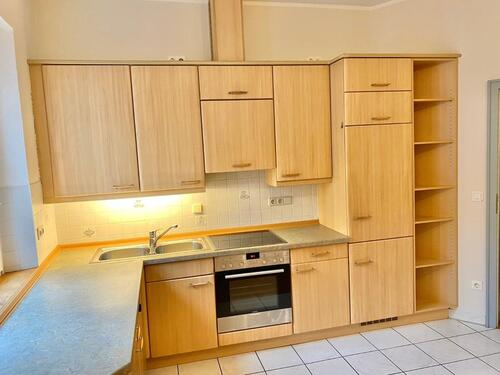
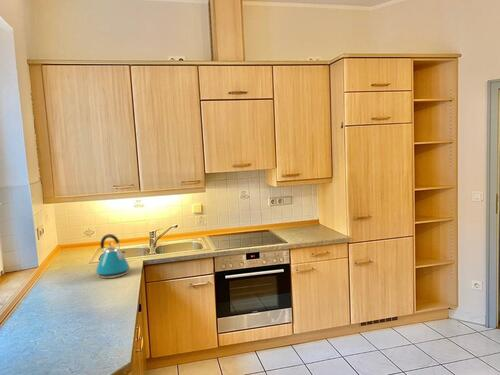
+ kettle (110, 254)
